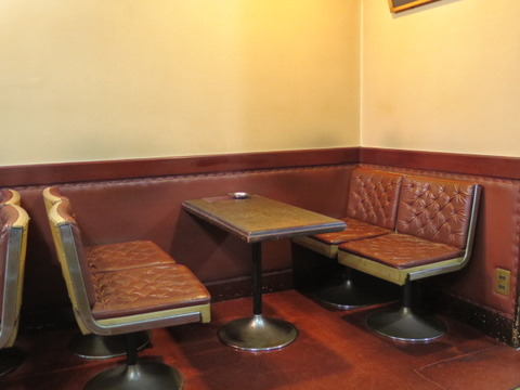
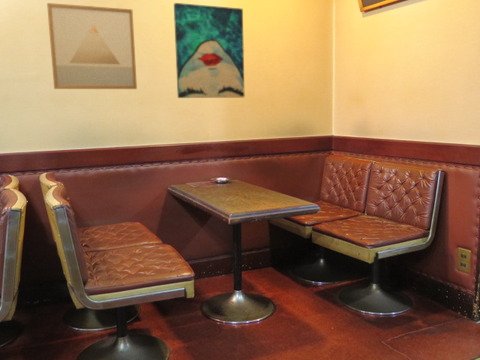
+ wall art (94, 48)
+ wall art (210, 52)
